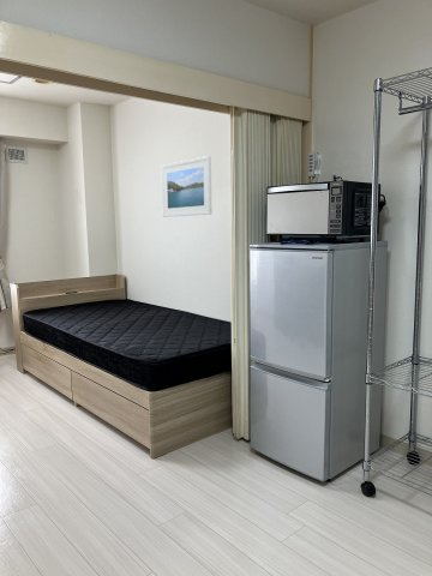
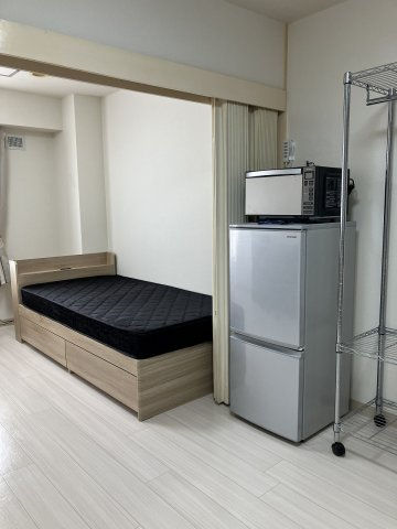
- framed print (185, 188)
